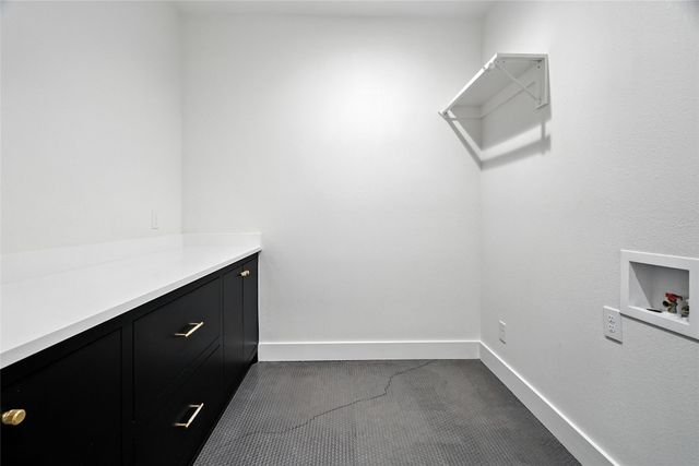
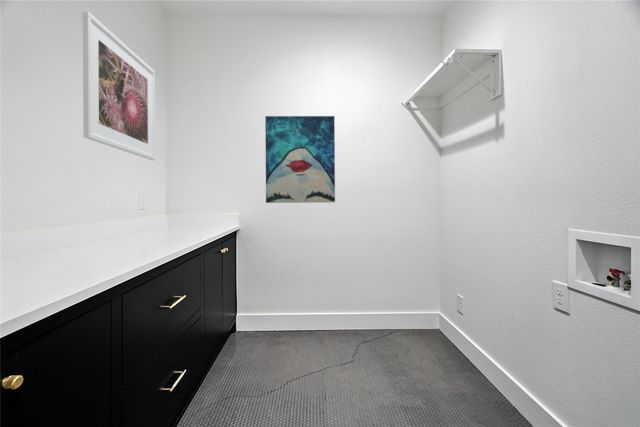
+ wall art (300, 159)
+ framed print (125, 98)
